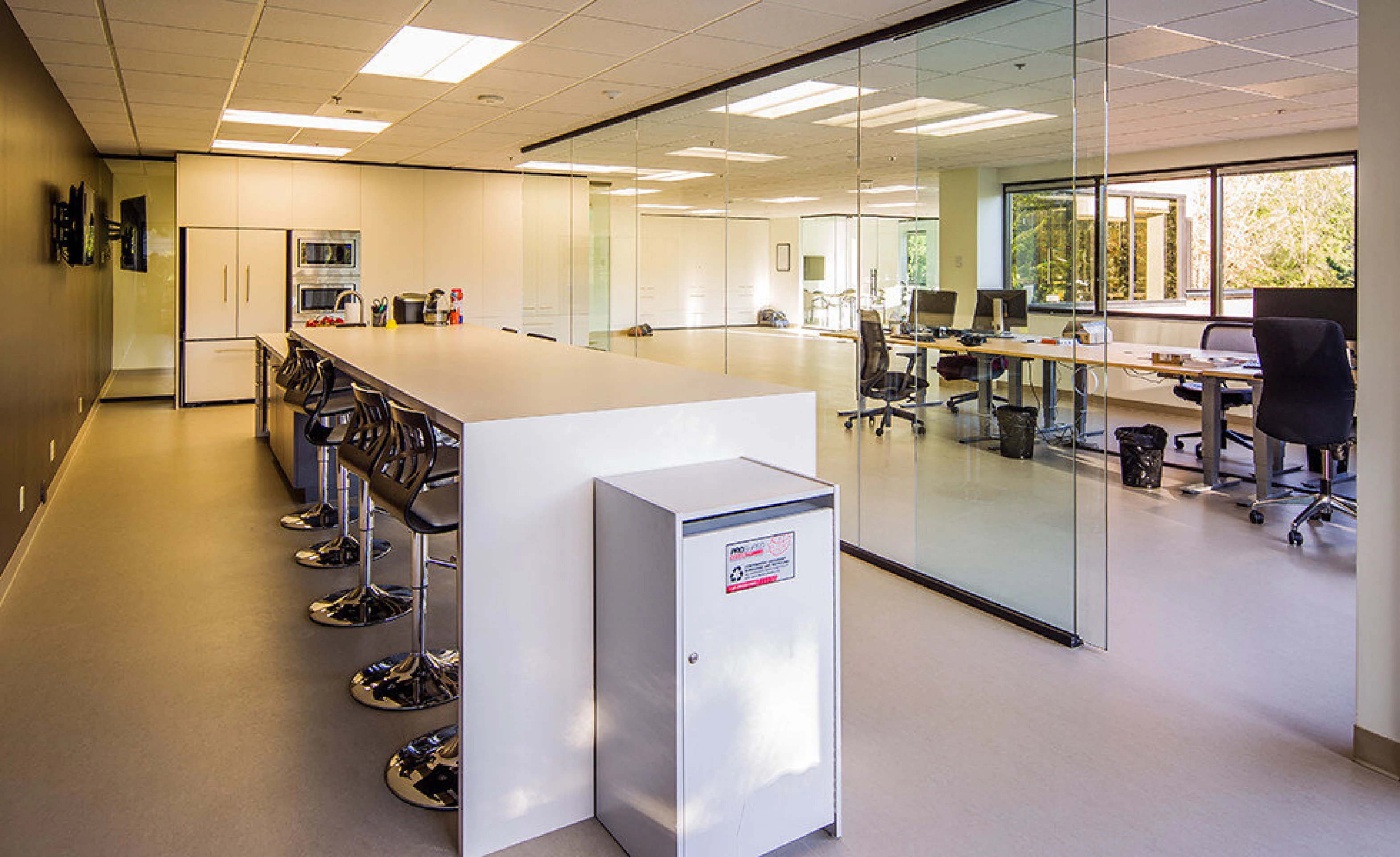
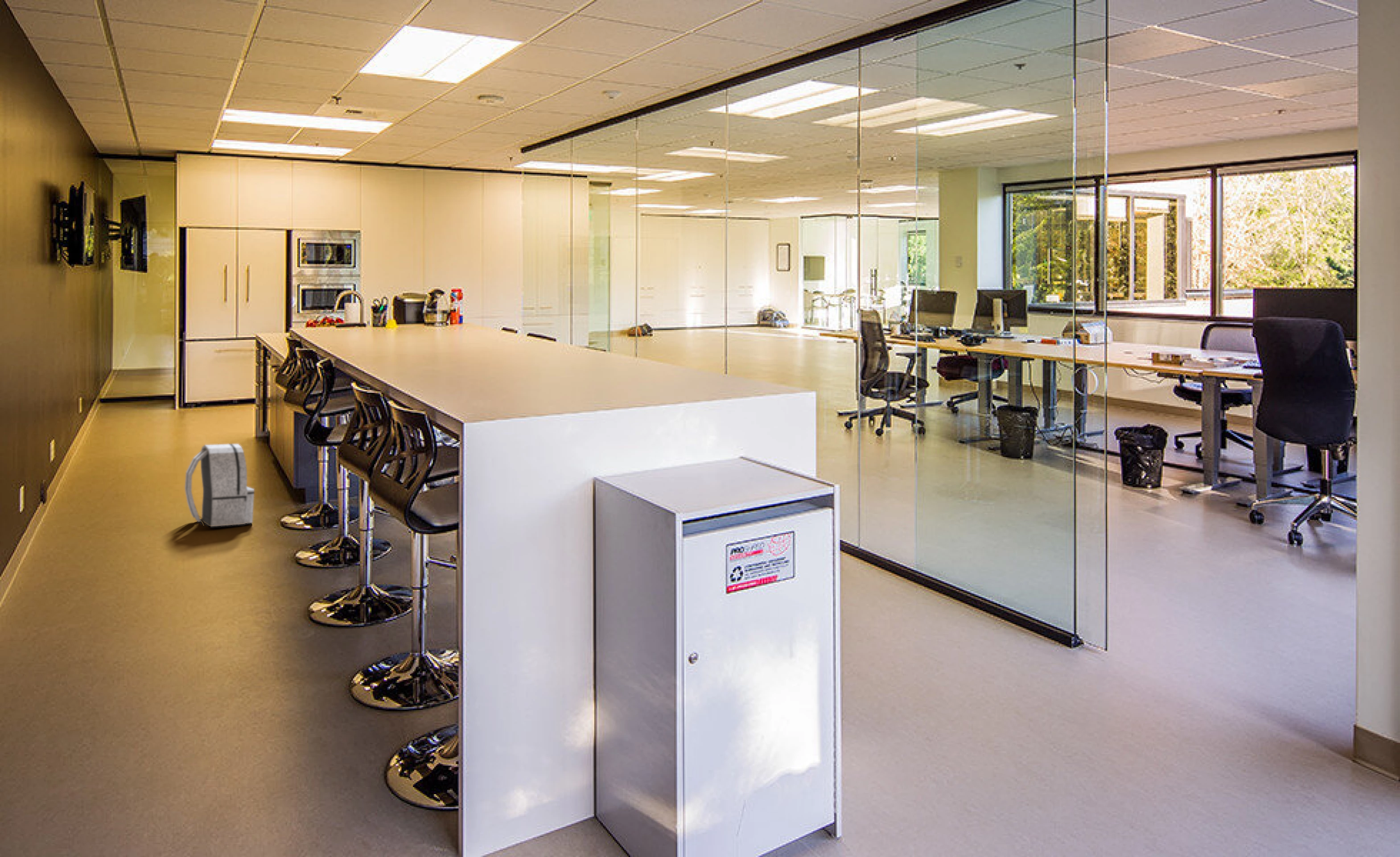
+ backpack (218, 483)
